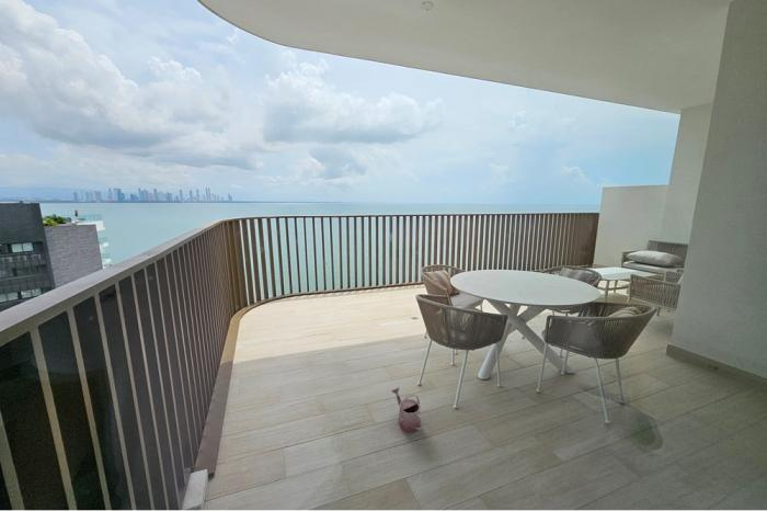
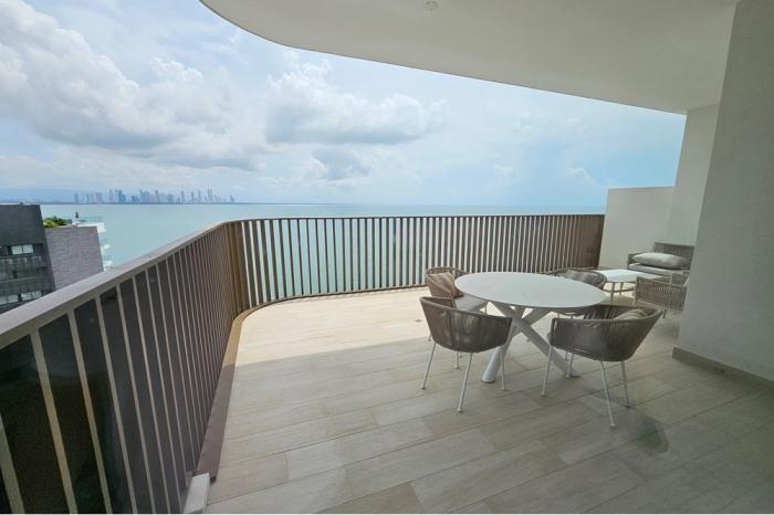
- watering can (407, 407)
